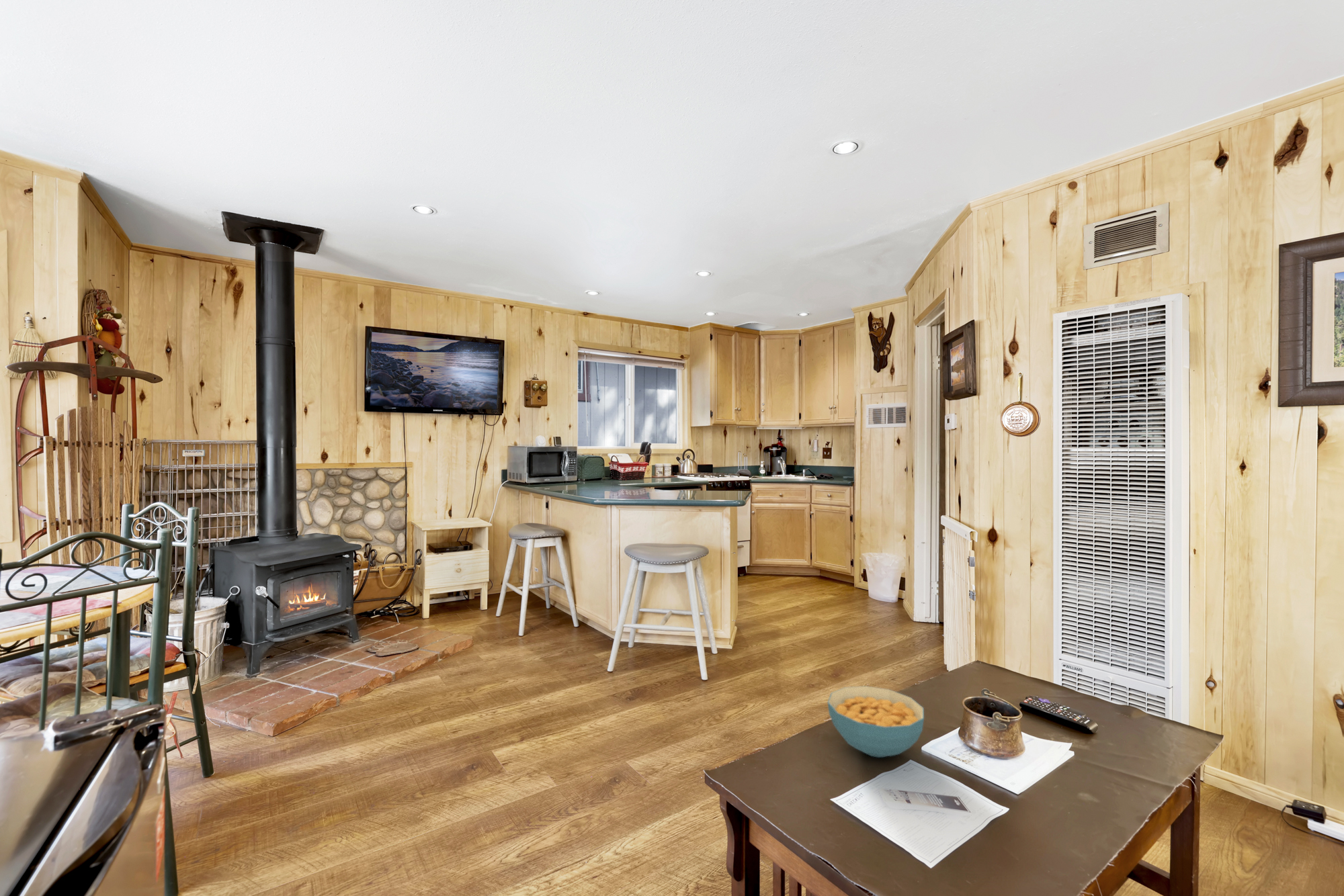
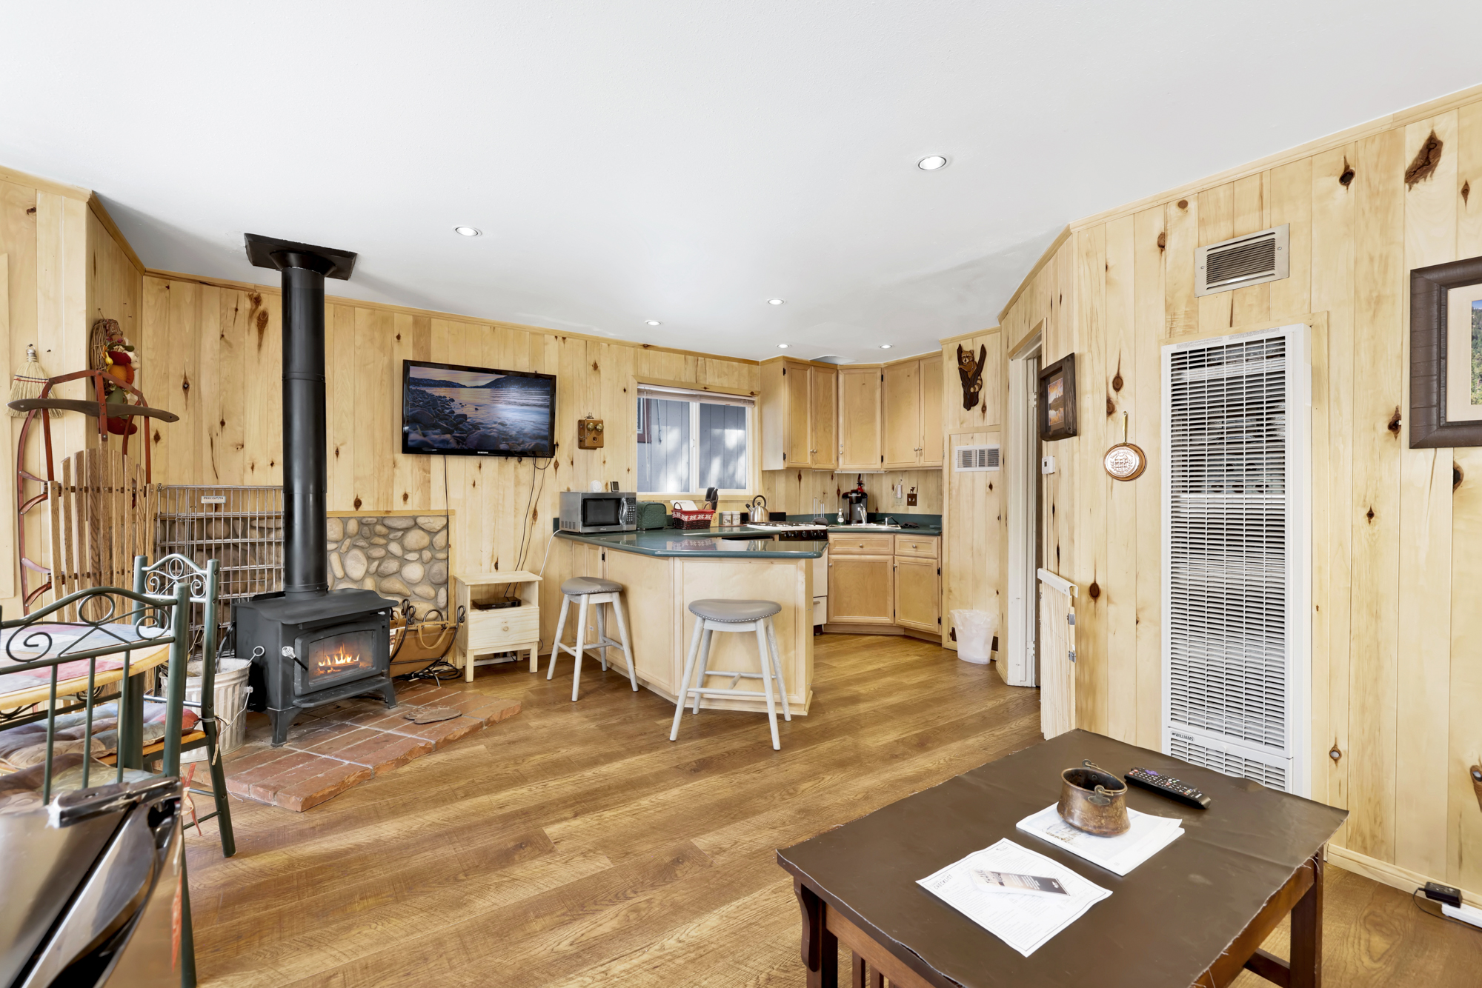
- cereal bowl (875, 727)
